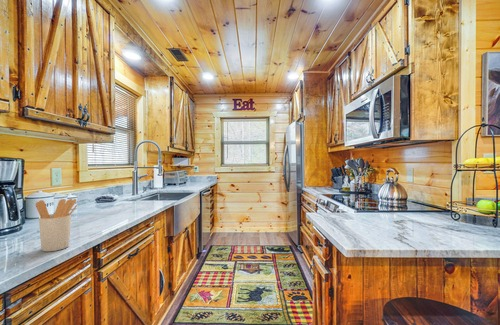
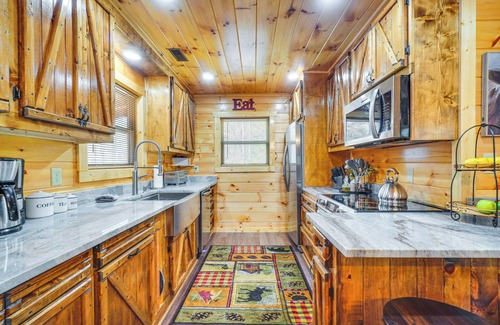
- utensil holder (59, 222)
